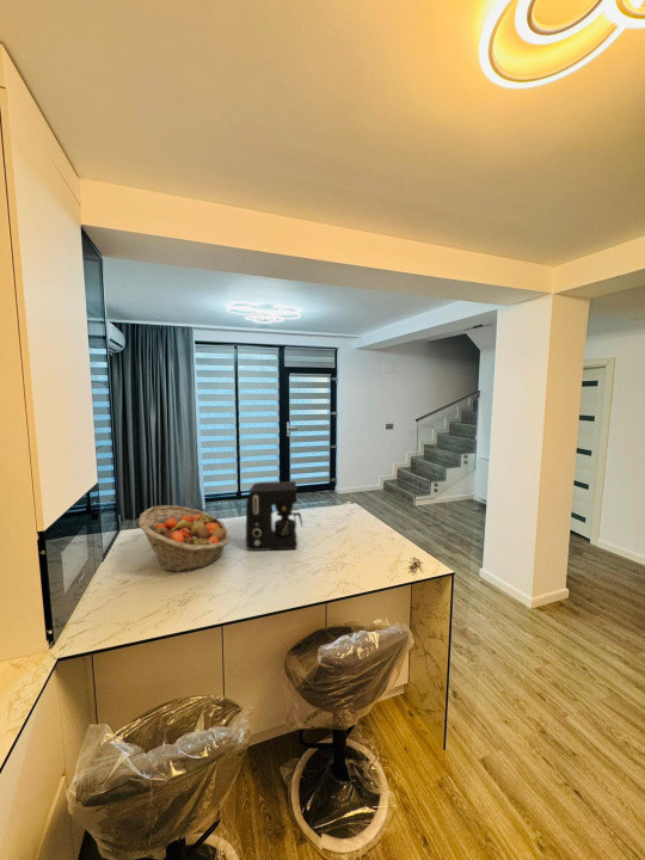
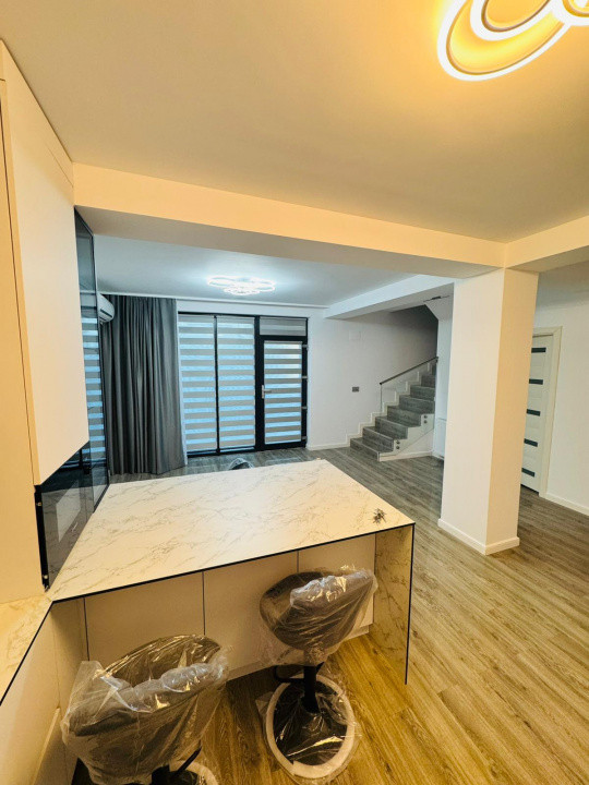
- fruit basket (186, 533)
- coffee maker (277, 514)
